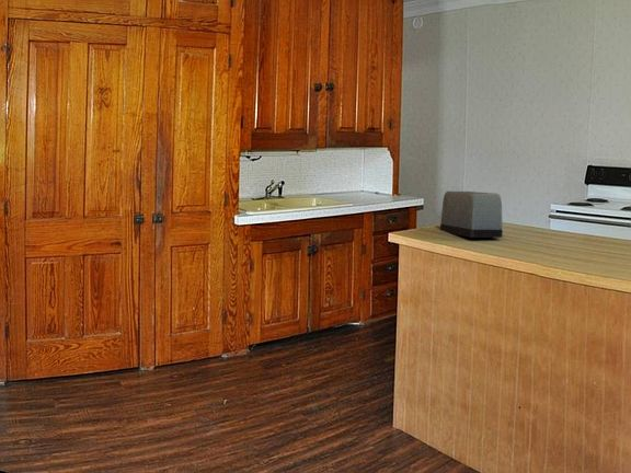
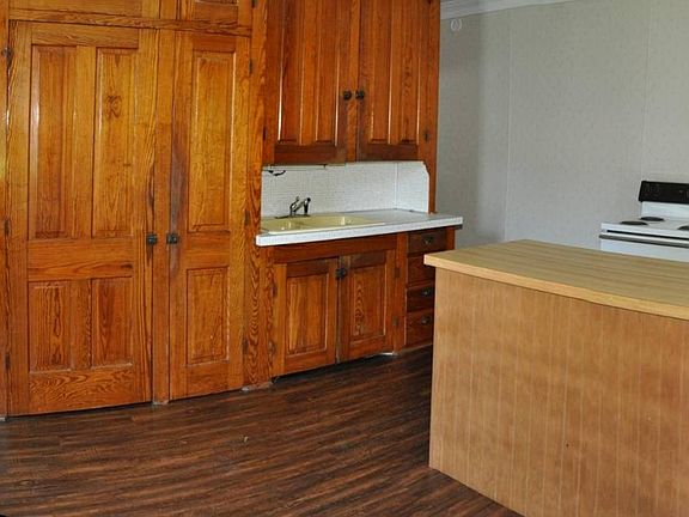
- toaster (470, 212)
